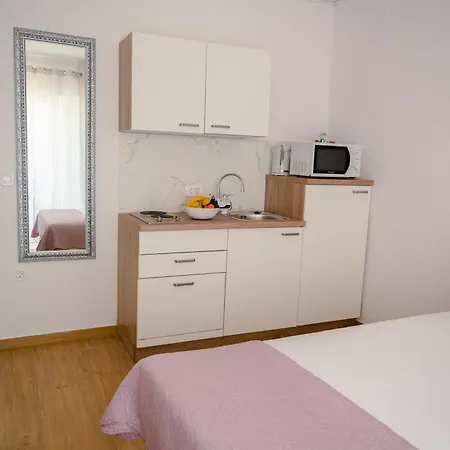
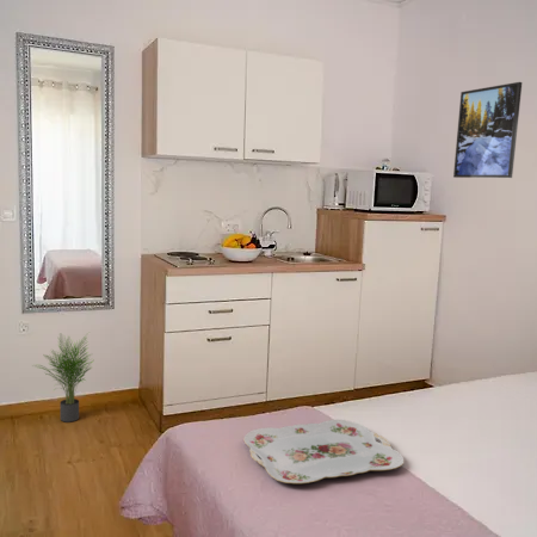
+ serving tray (321, 449)
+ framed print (484, 132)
+ potted plant (64, 376)
